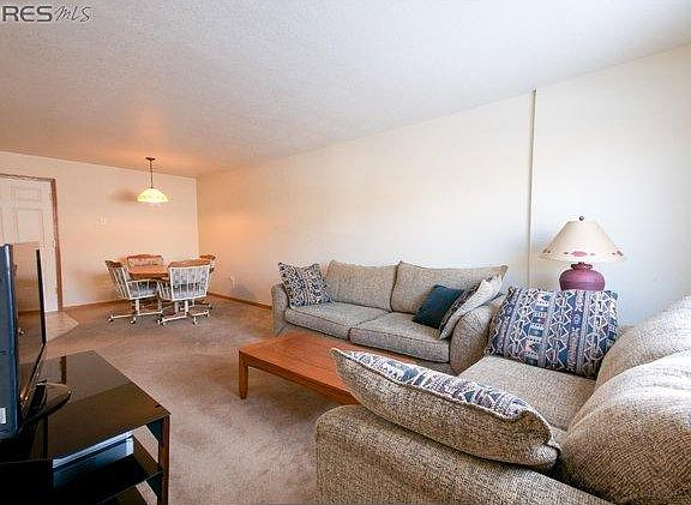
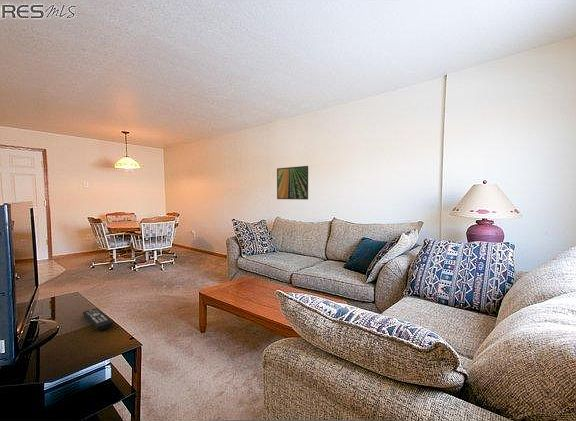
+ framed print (291, 183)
+ remote control (97, 318)
